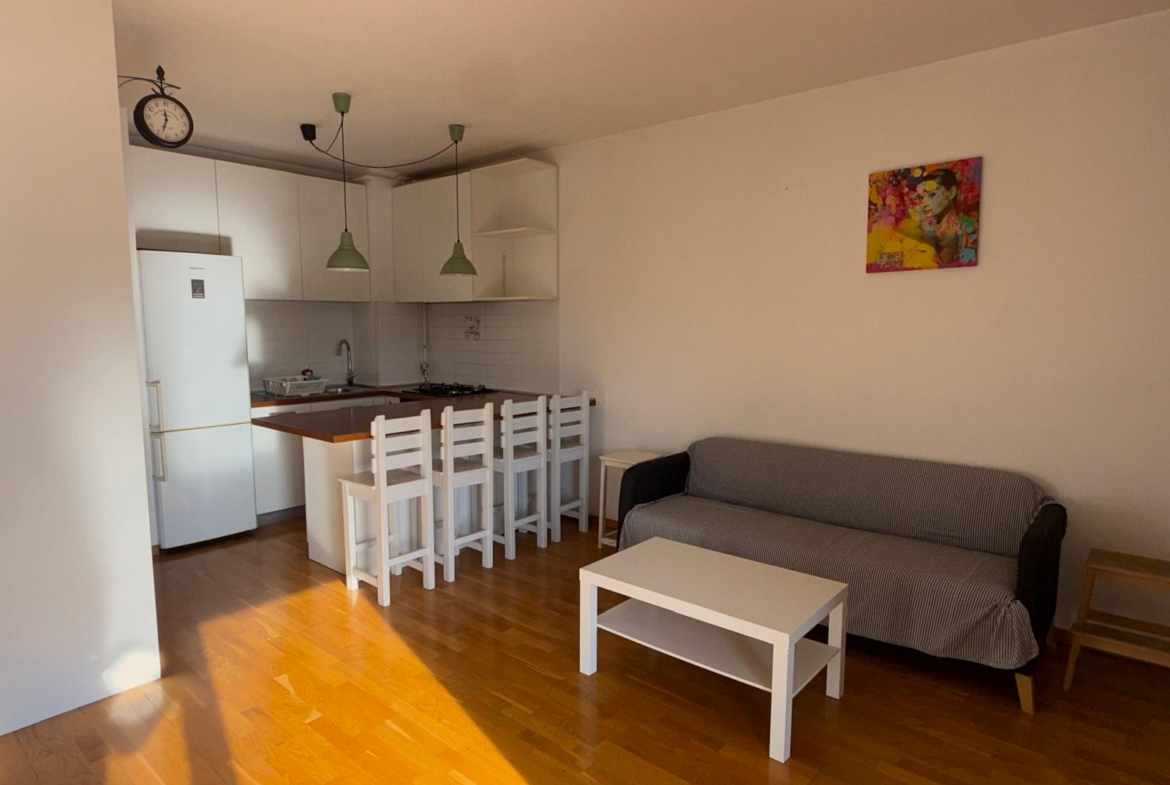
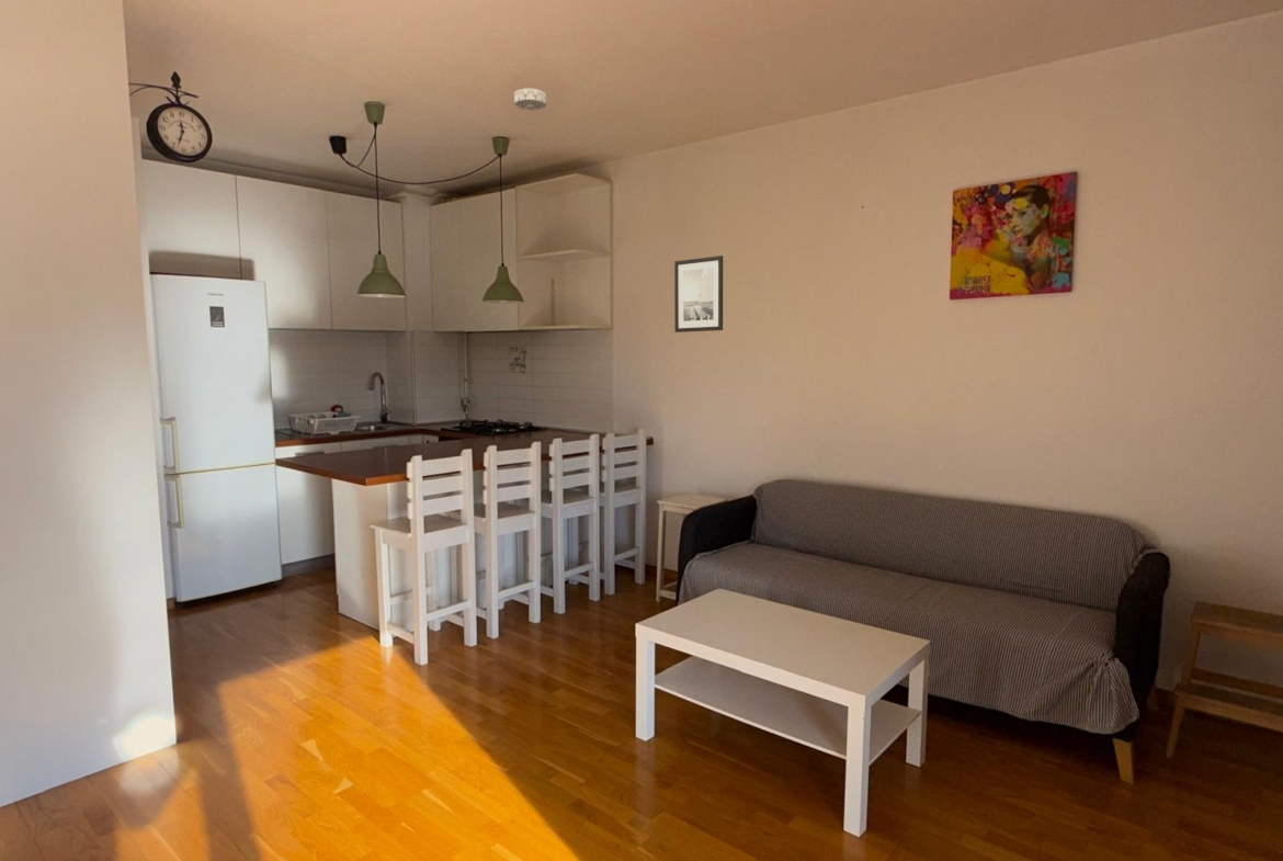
+ smoke detector (530, 98)
+ wall art (697, 295)
